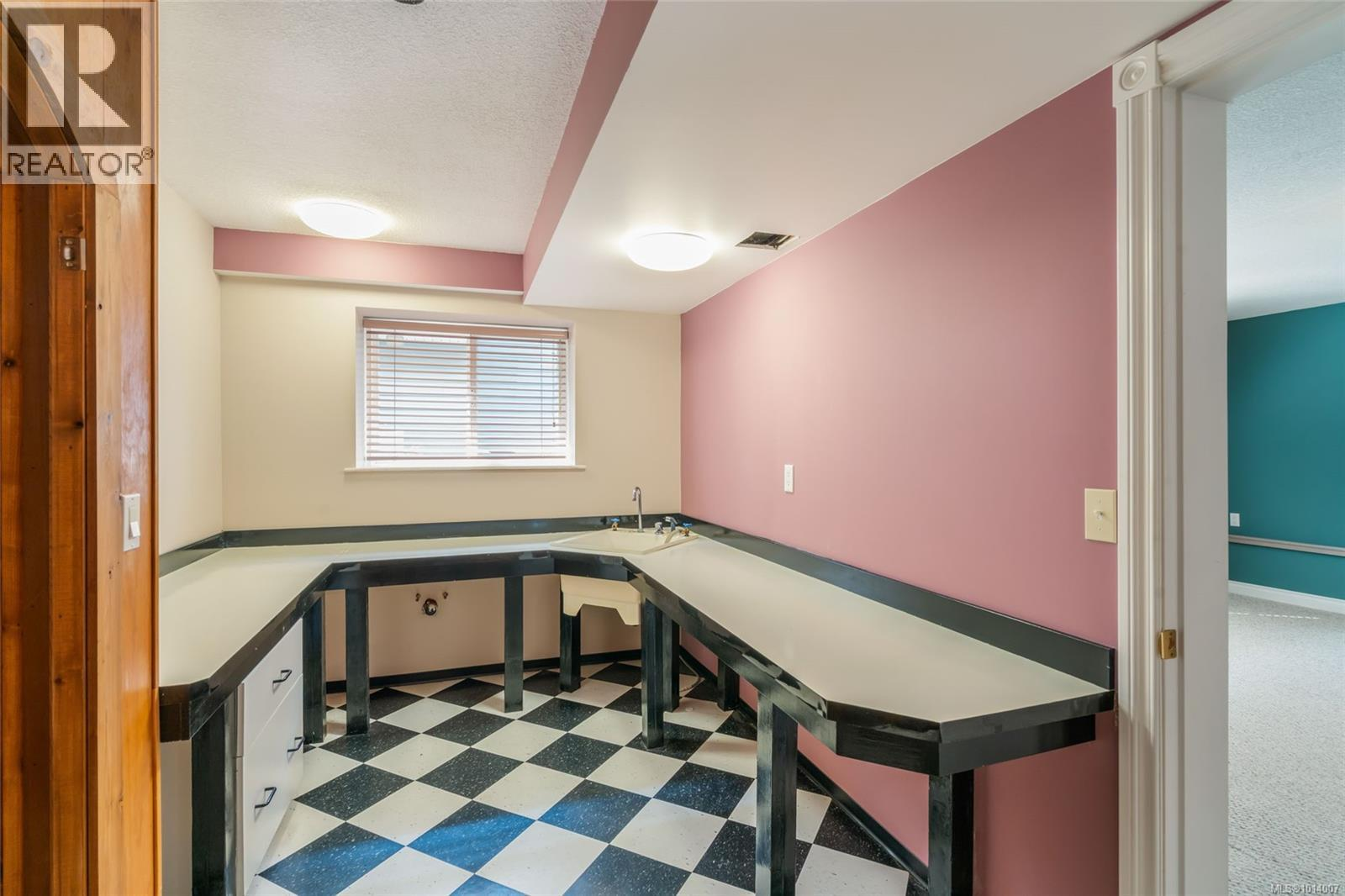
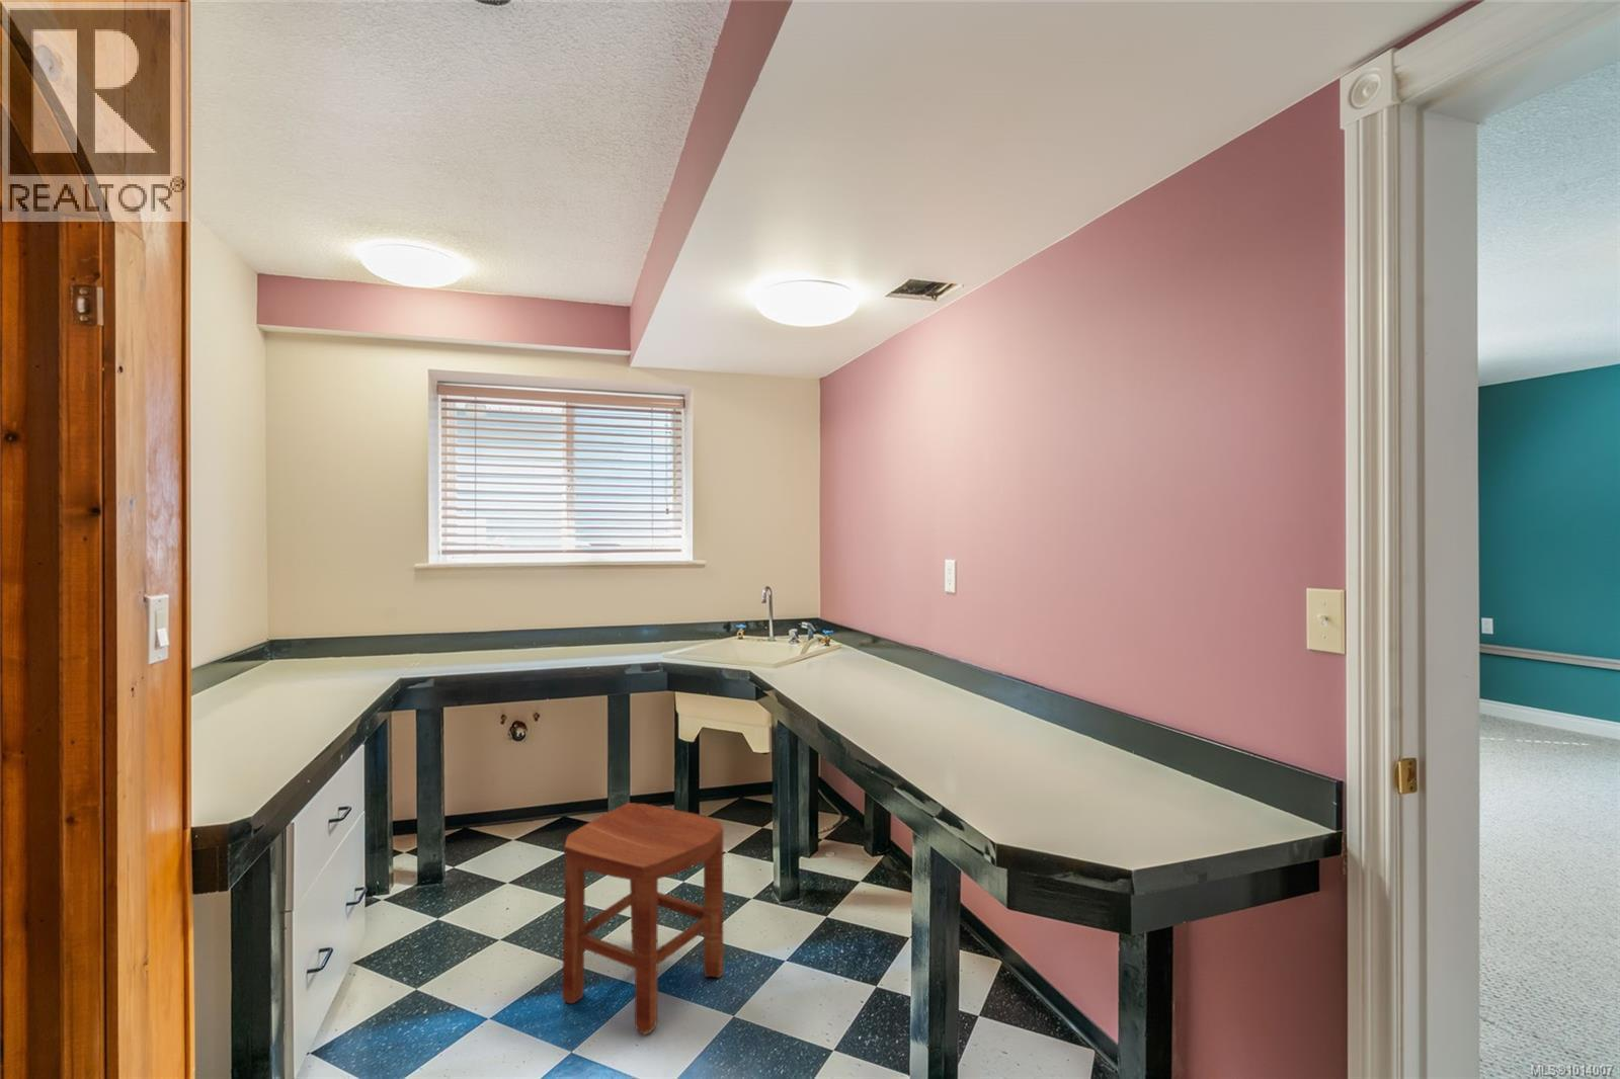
+ stool (644, 906)
